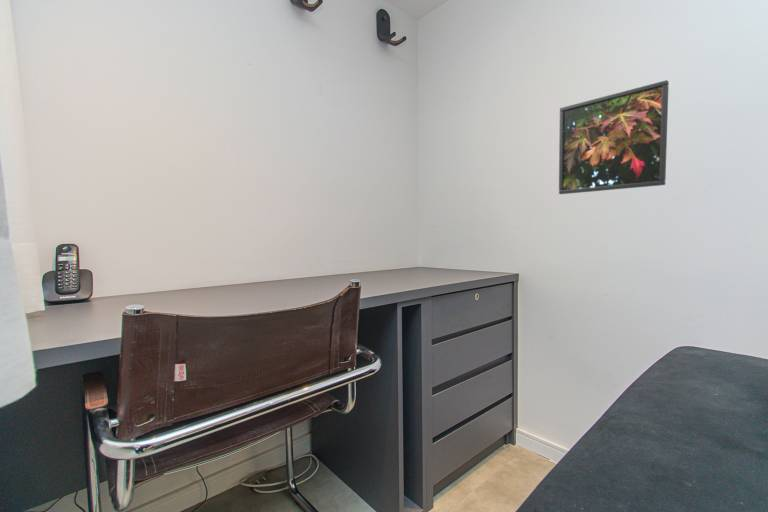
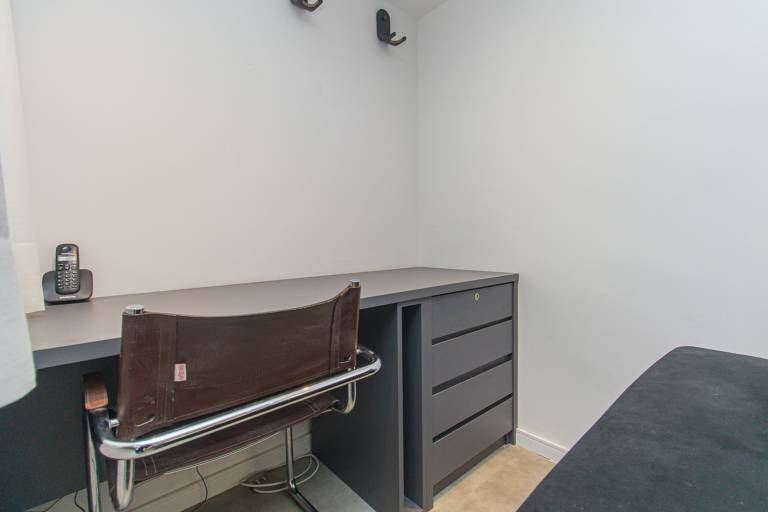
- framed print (608, 143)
